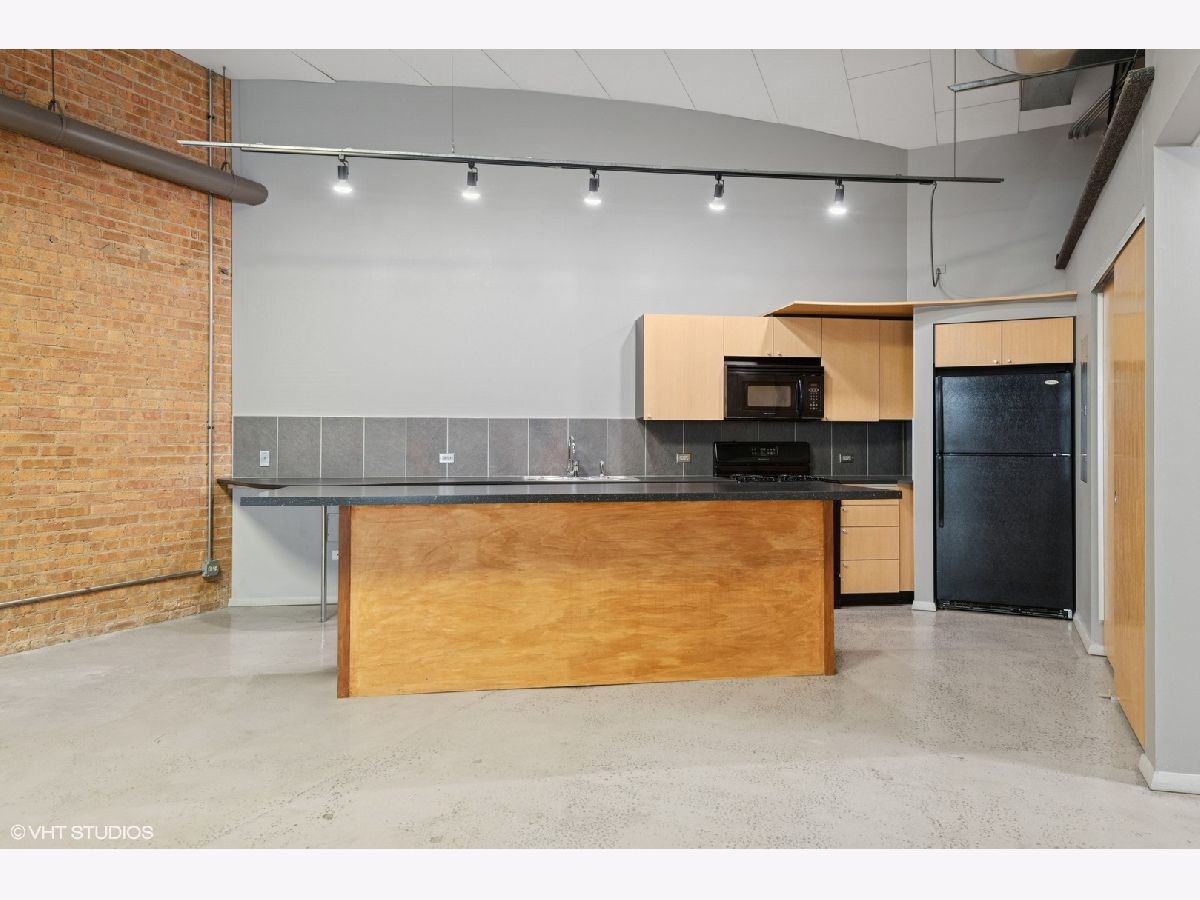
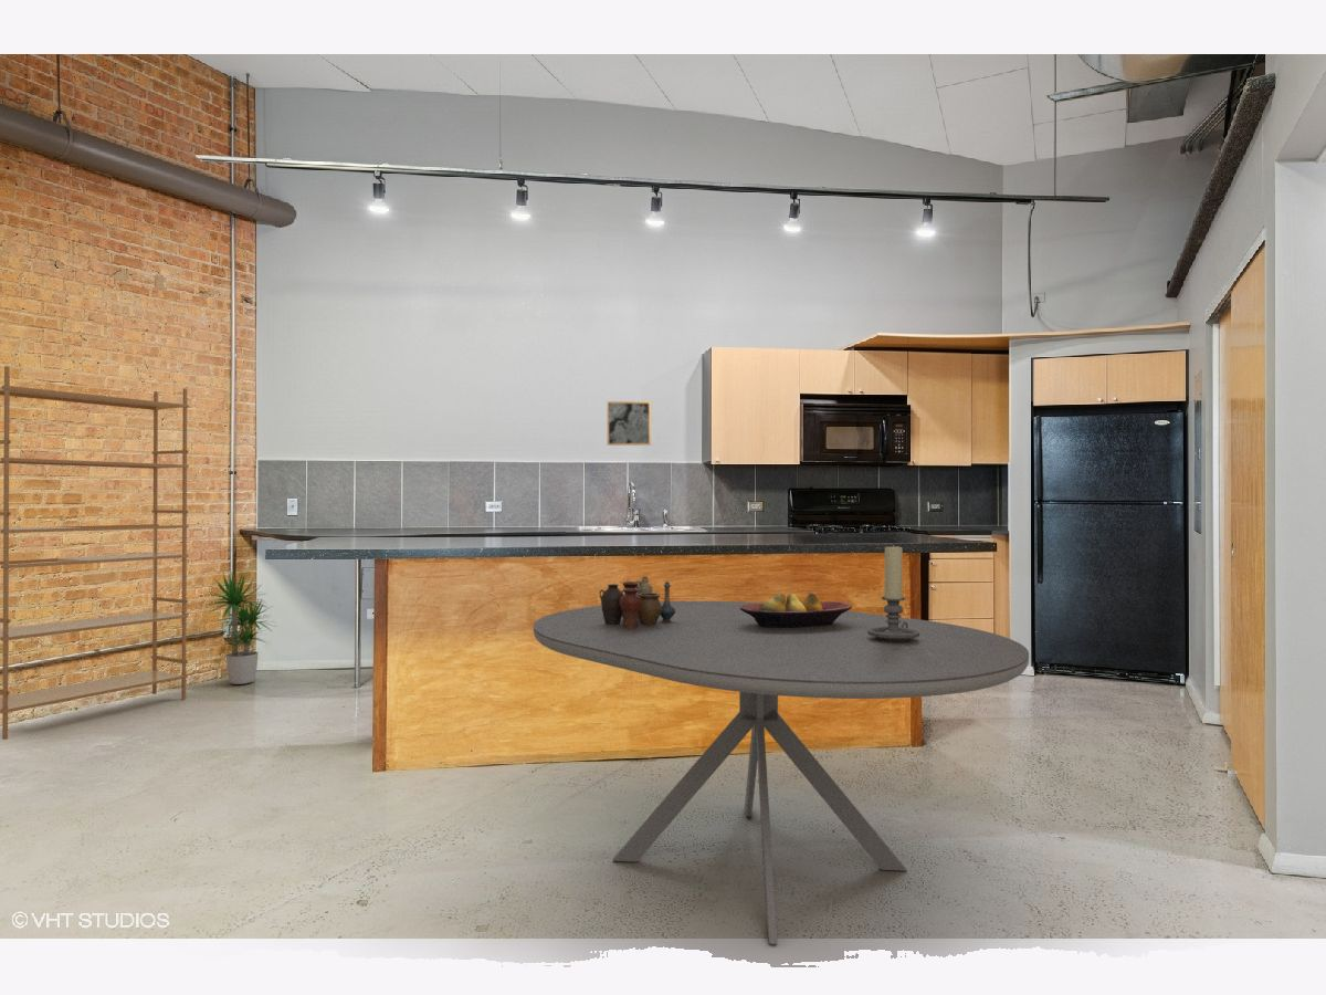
+ fruit bowl (796, 607)
+ bookshelf (87, 556)
+ candle holder (895, 590)
+ dining table (758, 746)
+ potted plant (239, 627)
+ vase (639, 600)
+ wall art (629, 422)
